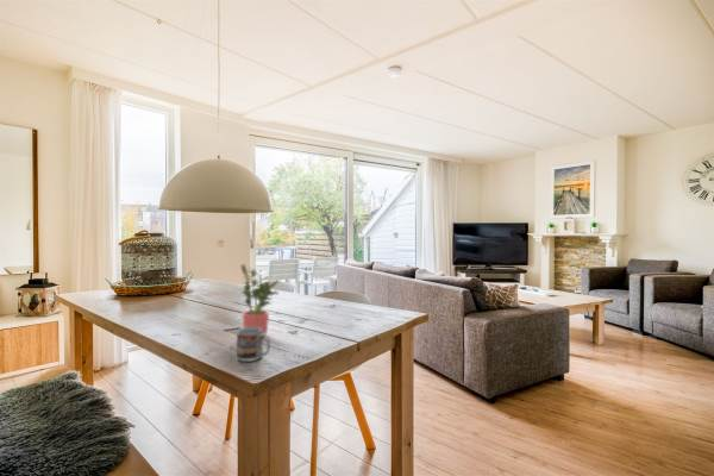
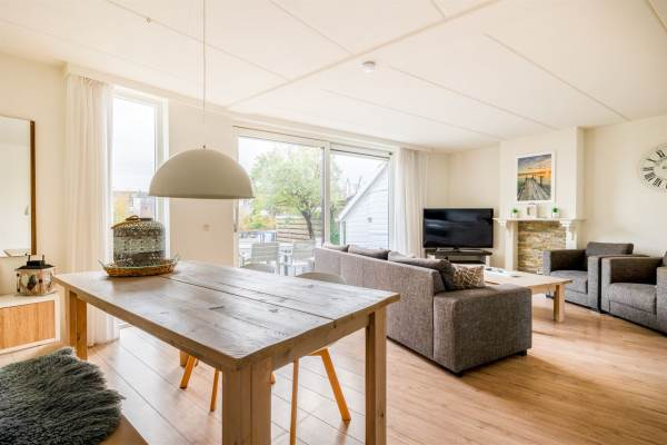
- cup (253, 344)
- potted plant (267, 299)
